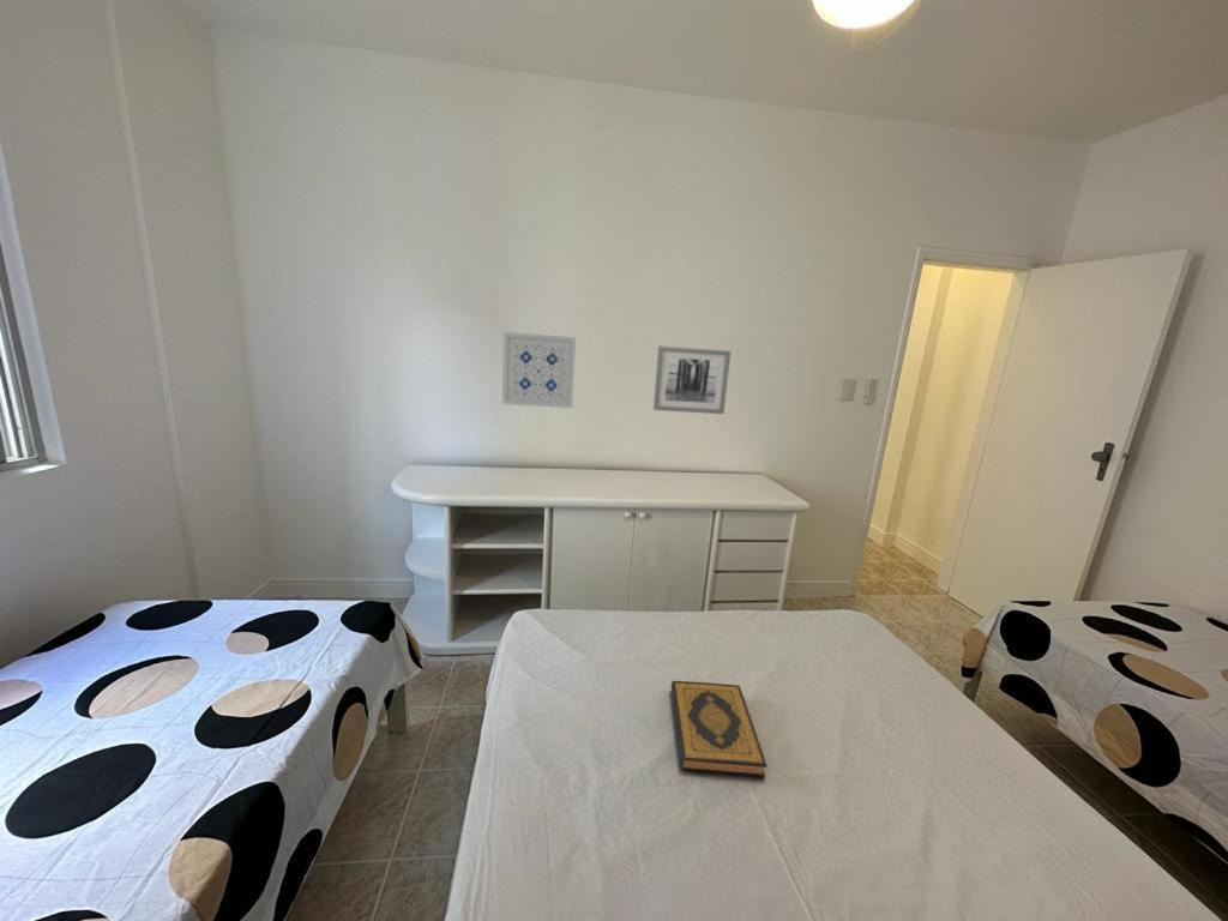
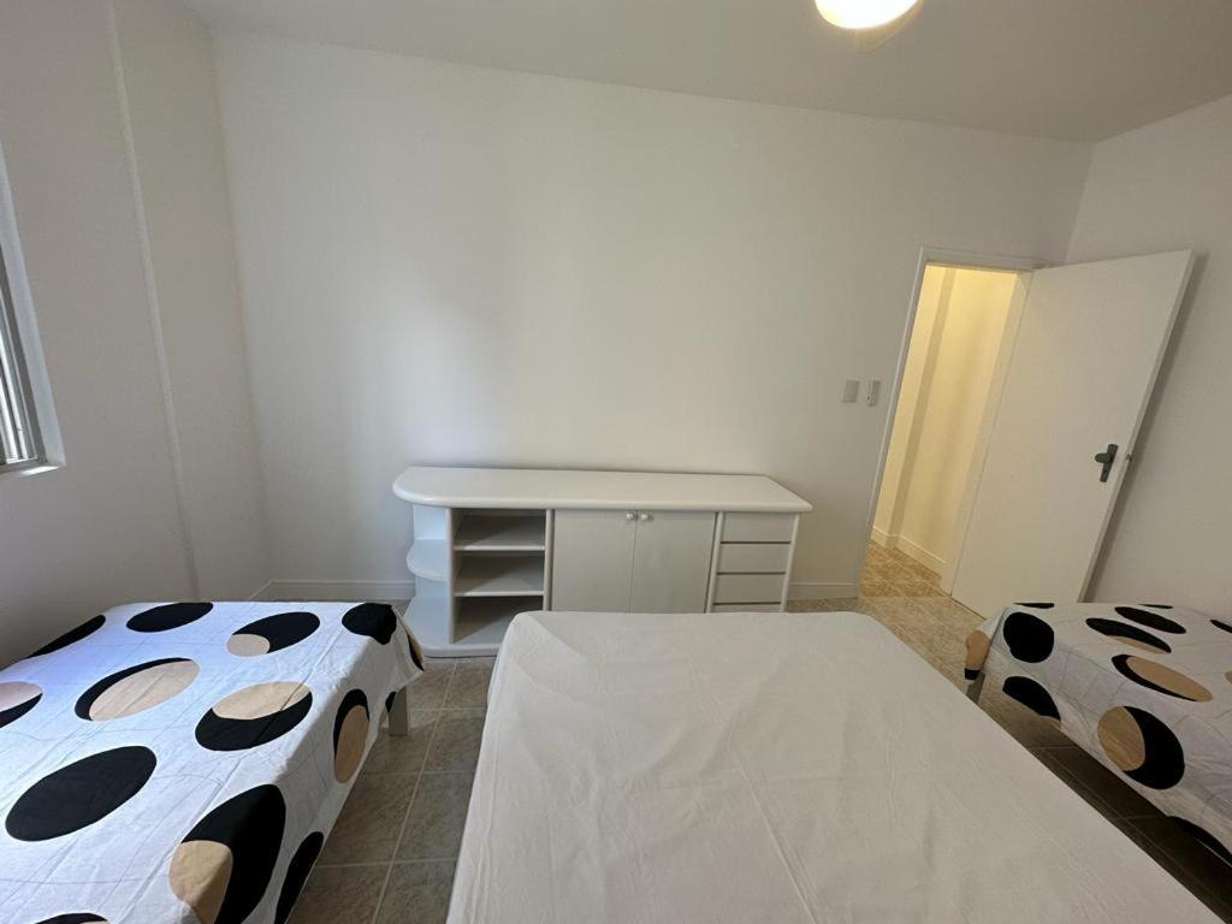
- hardback book (712, 723)
- wall art (538, 371)
- wall art (691, 380)
